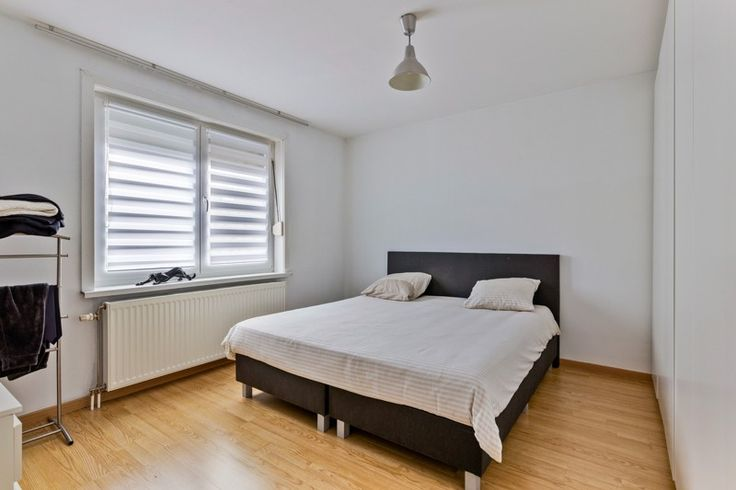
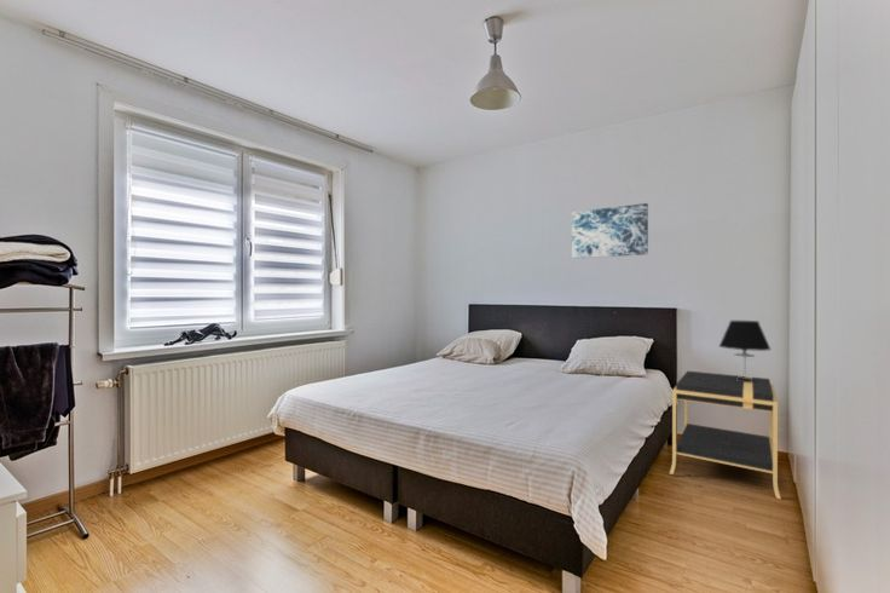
+ wall art (607, 232)
+ table lamp (744, 350)
+ nightstand (723, 430)
